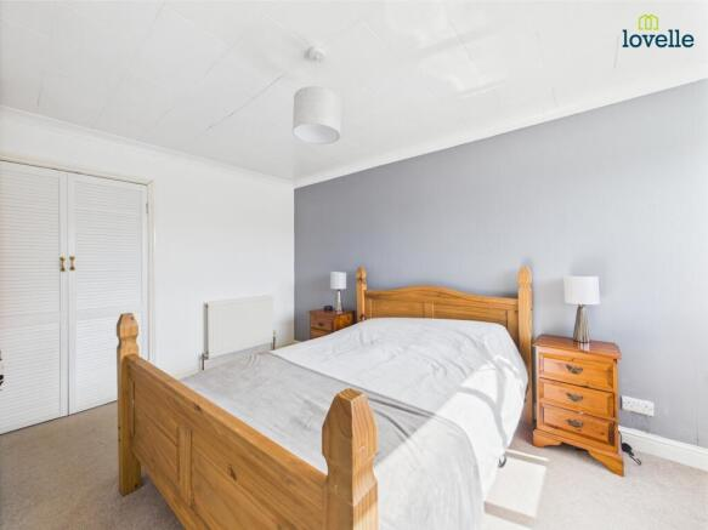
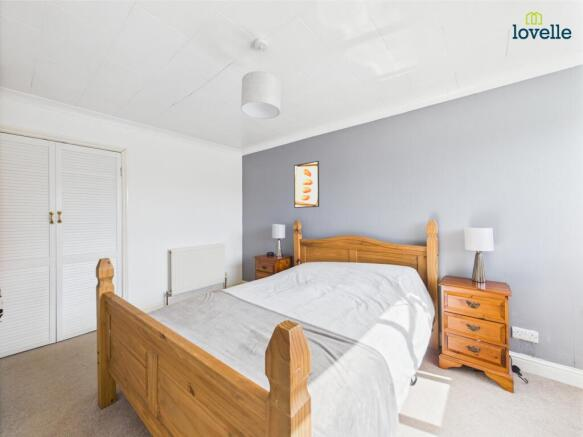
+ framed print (306, 185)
